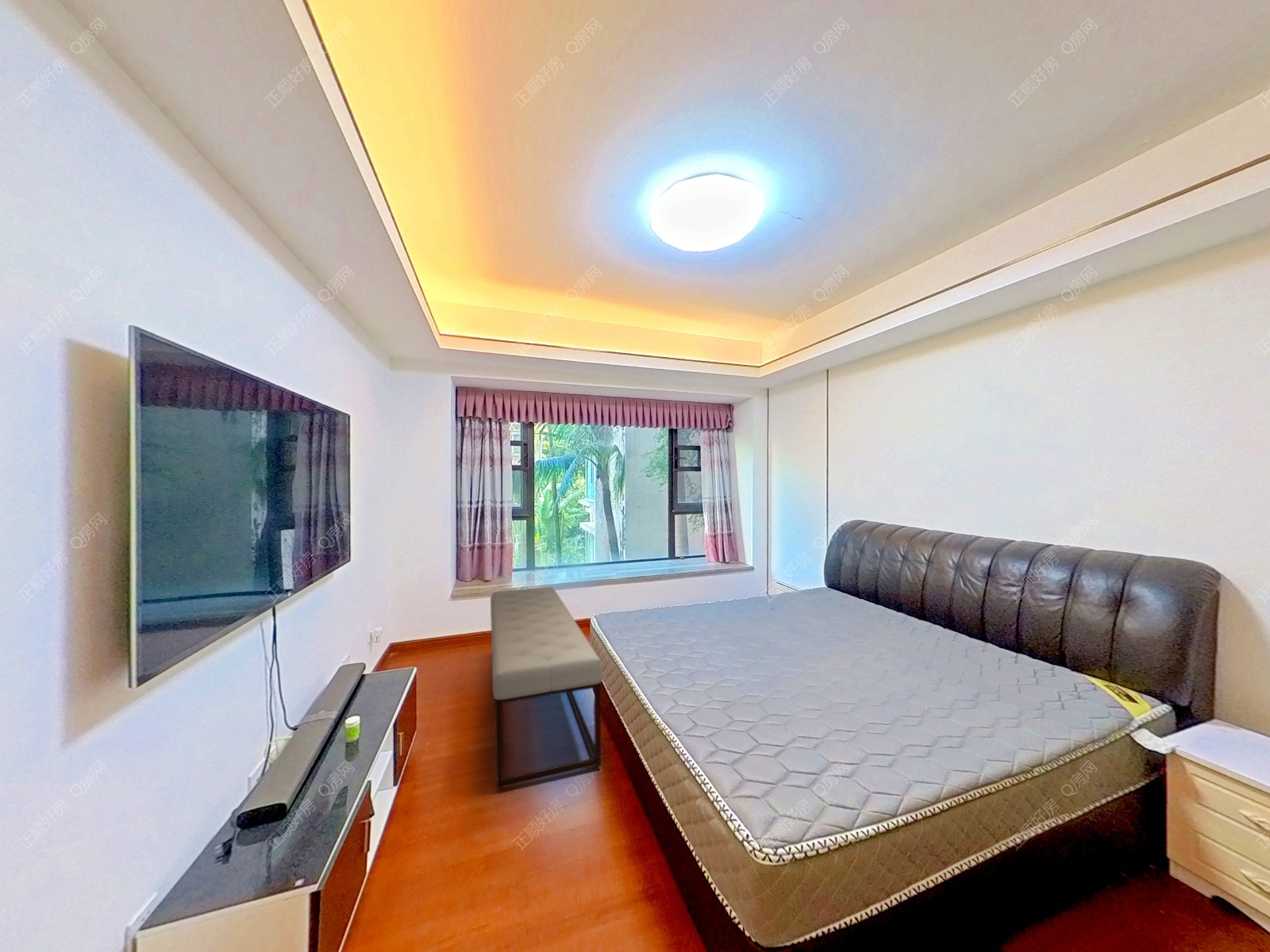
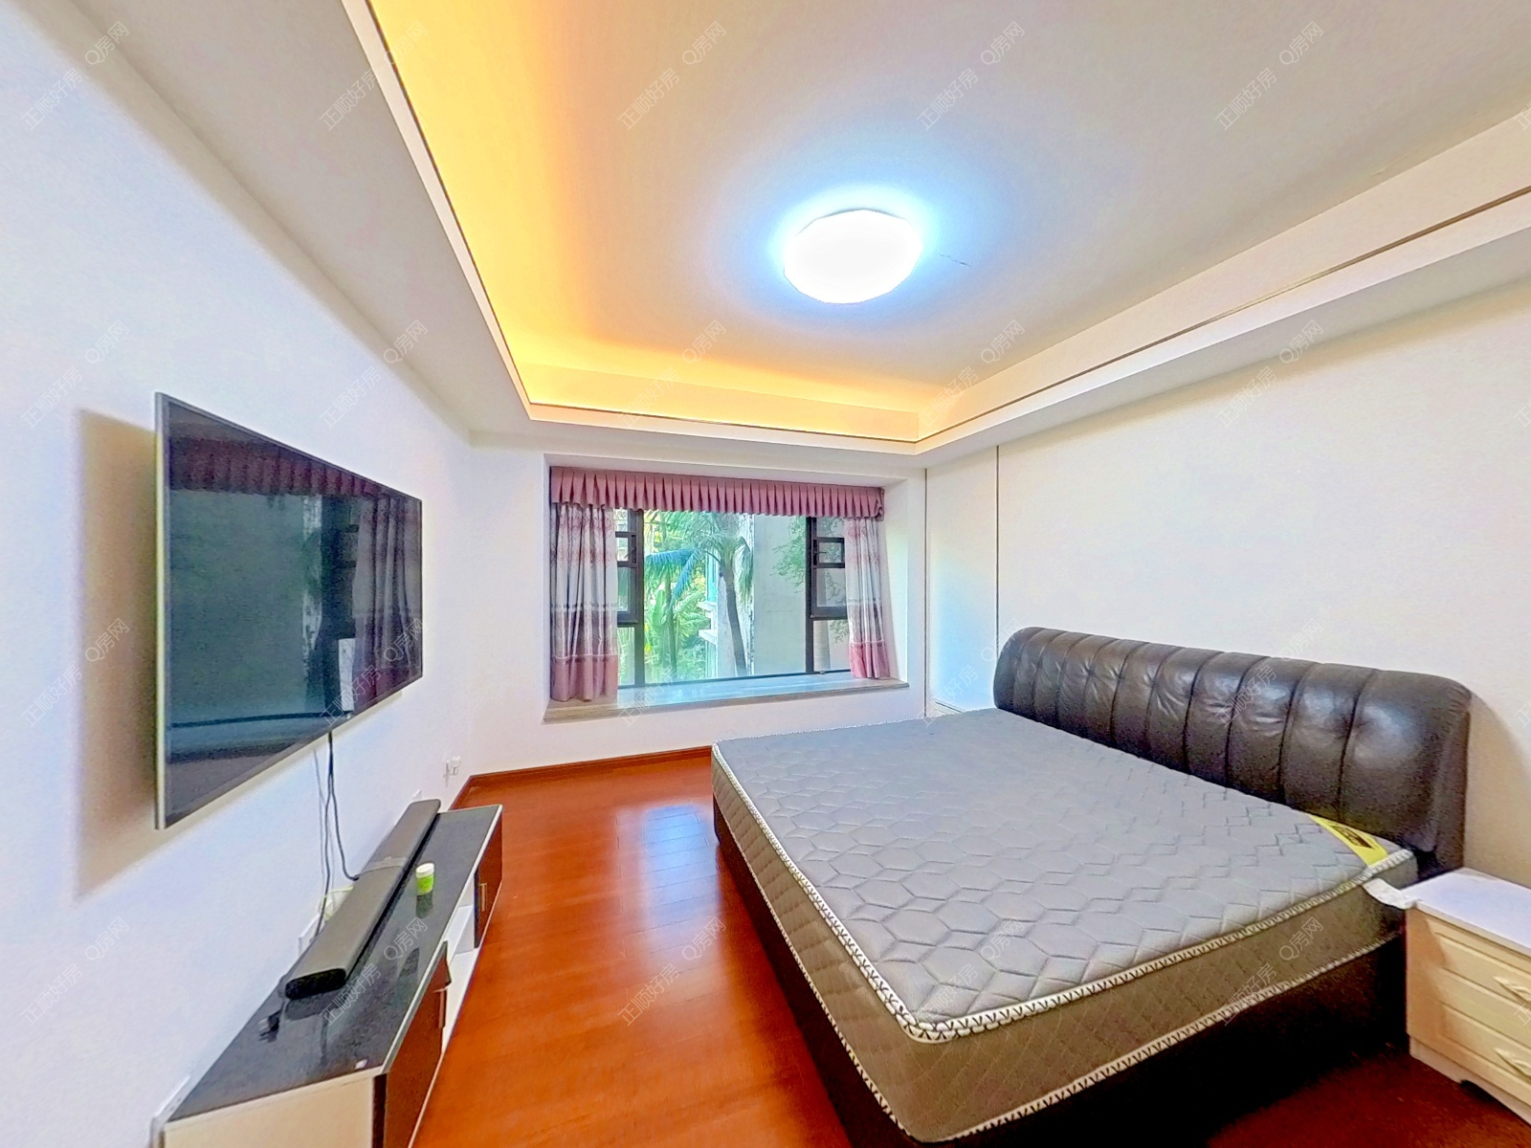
- bench (533, 656)
